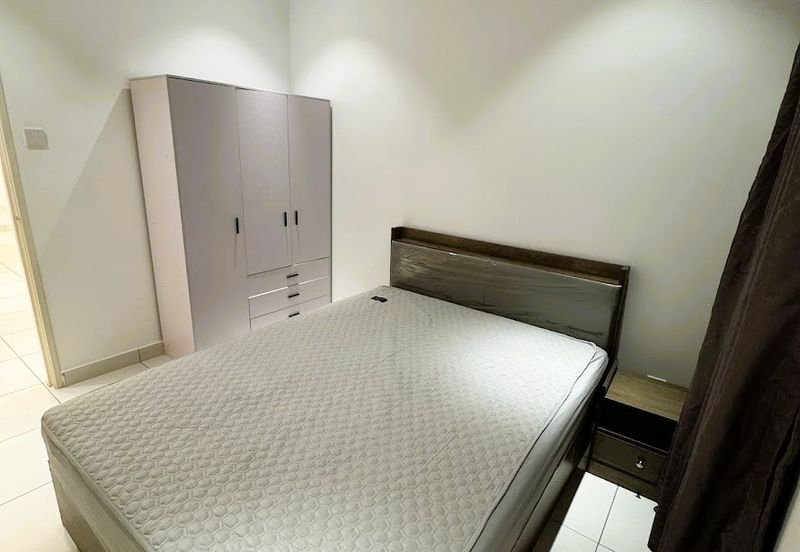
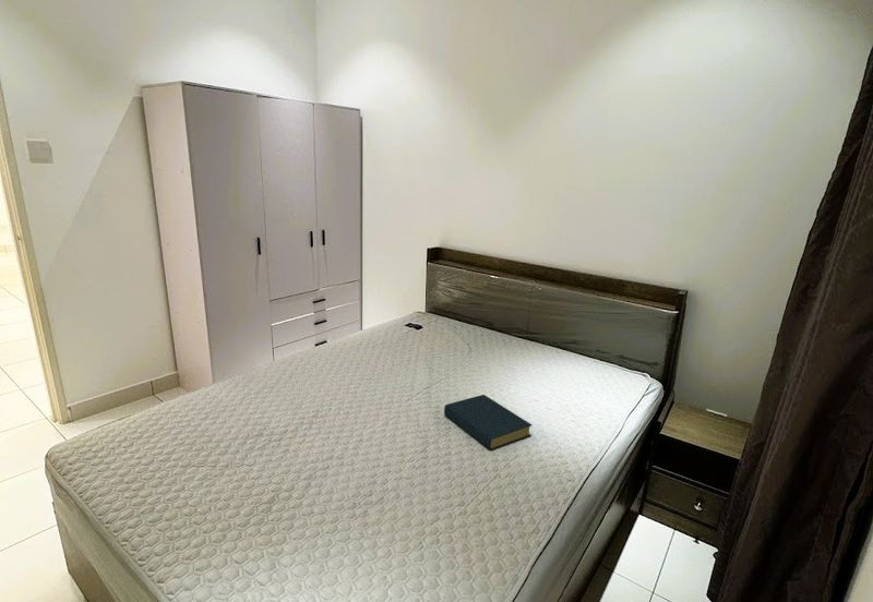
+ hardback book (486, 419)
